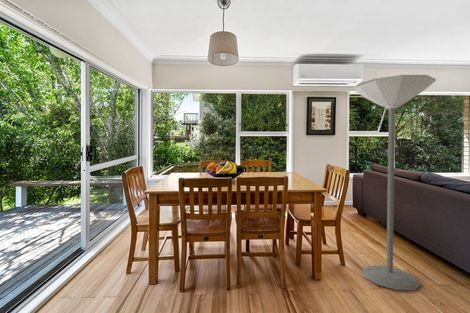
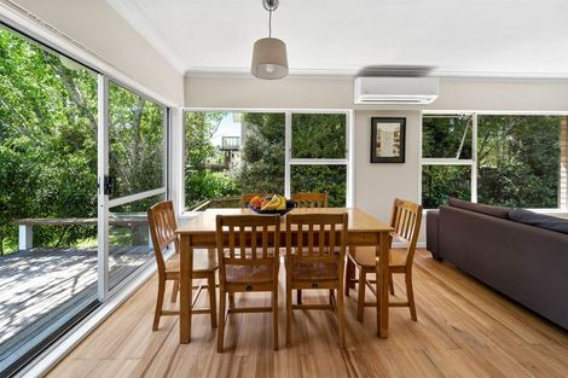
- floor lamp (390, 181)
